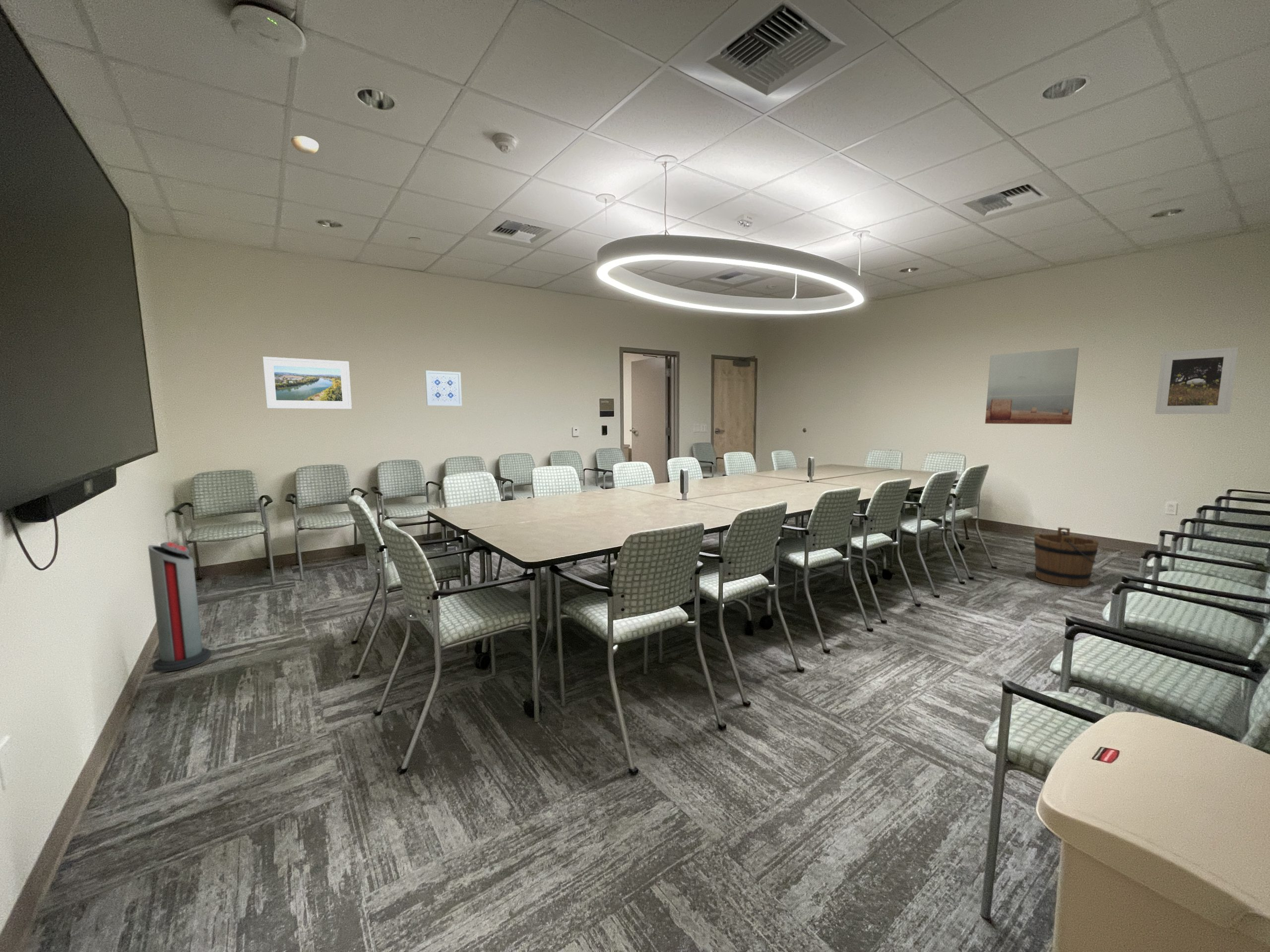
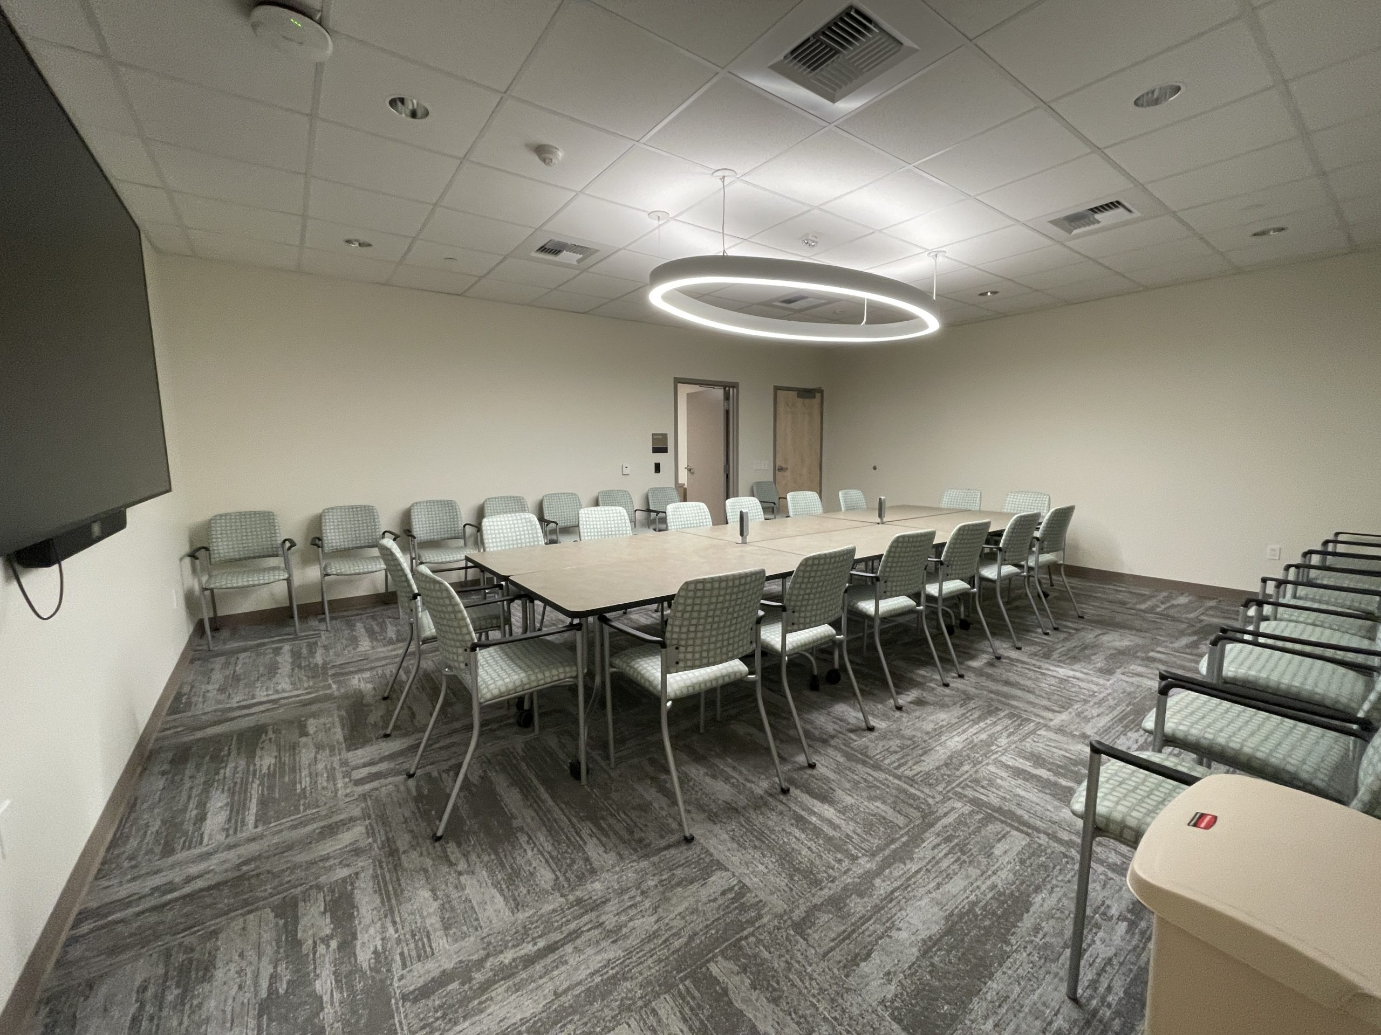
- wall art (1029, 388)
- bucket (1064, 556)
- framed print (309, 384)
- air purifier (176, 602)
- wall art (444, 388)
- smoke detector (305, 145)
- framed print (1195, 382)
